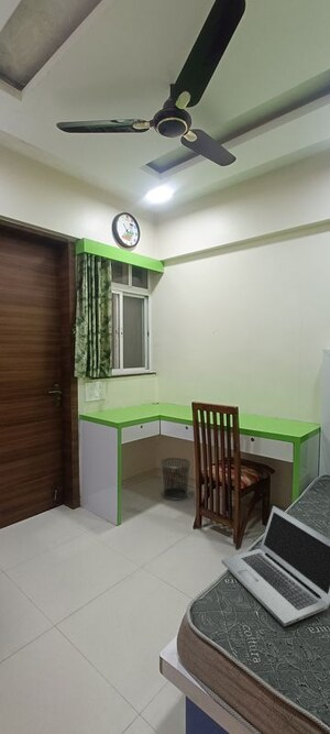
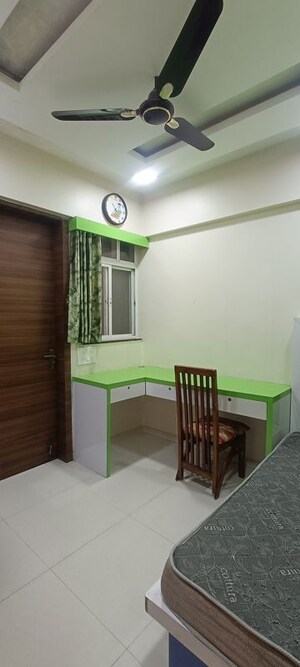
- waste bin (175, 478)
- laptop (277, 556)
